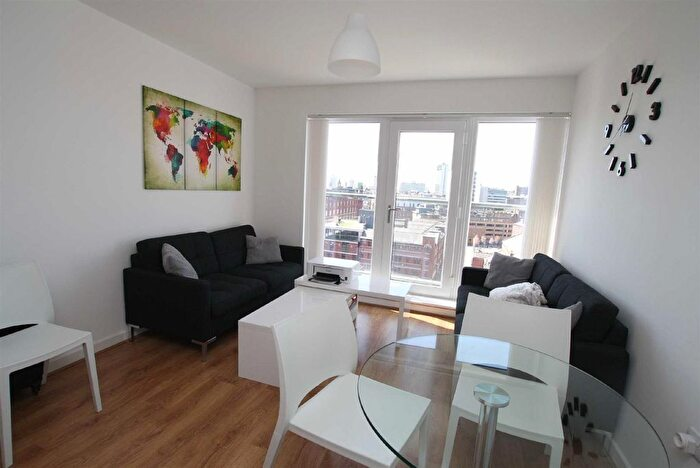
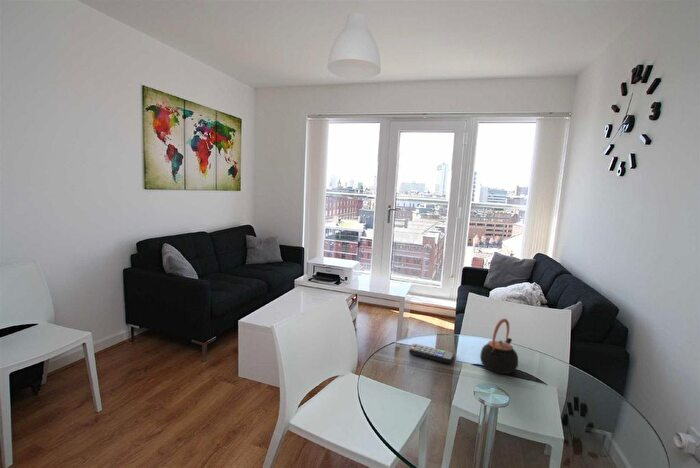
+ teapot (502, 342)
+ remote control (431, 352)
